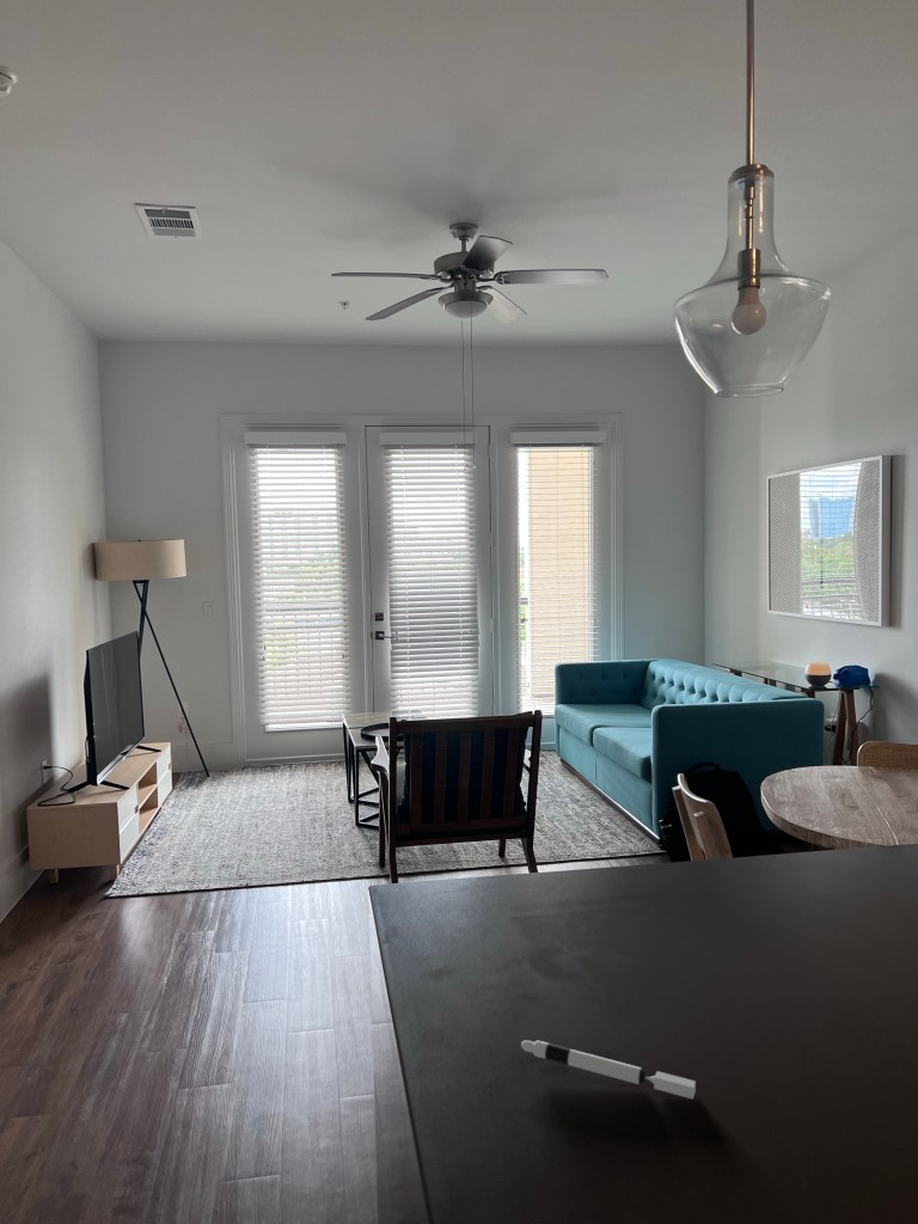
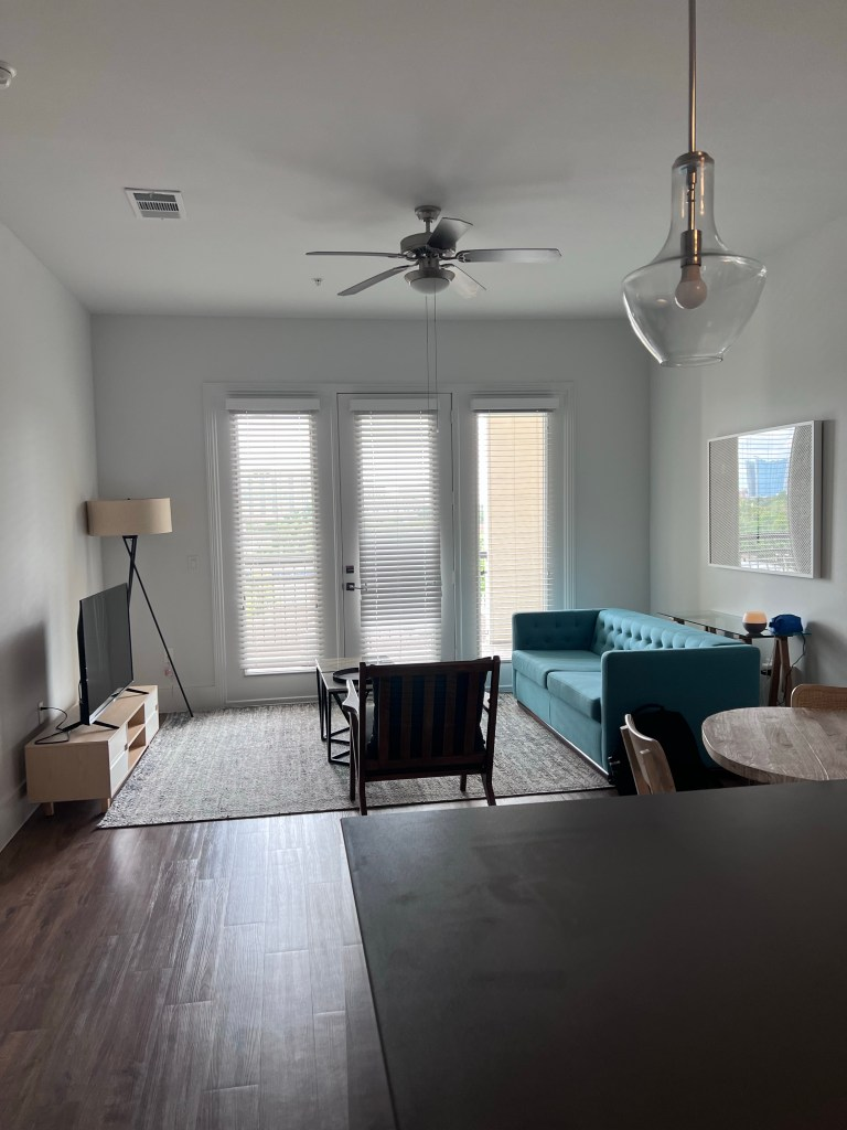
- pen (604, 1065)
